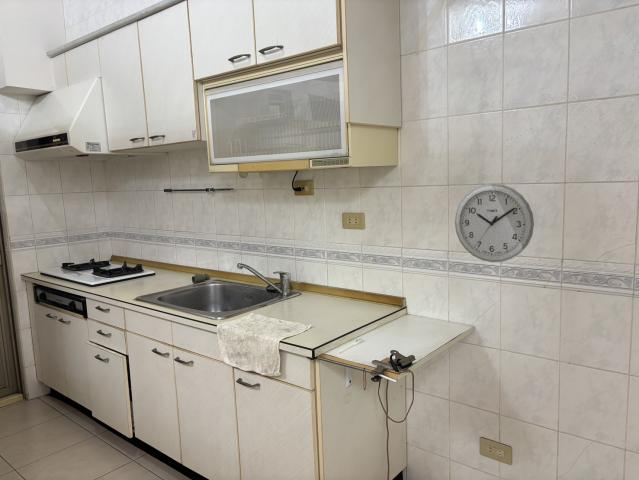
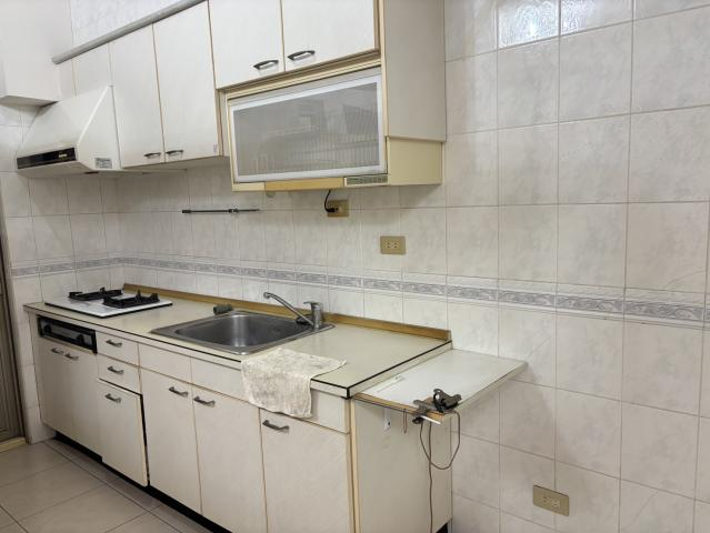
- wall clock (491, 223)
